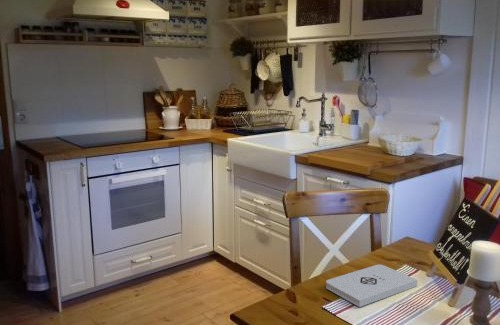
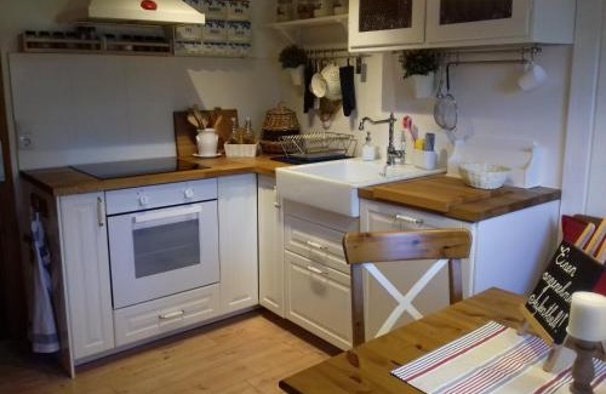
- notepad (370, 283)
